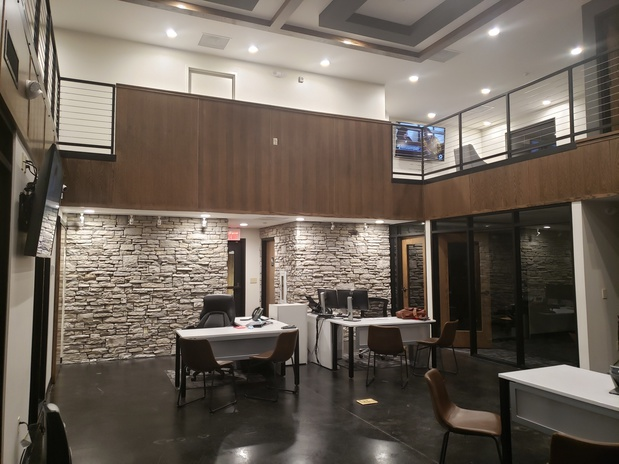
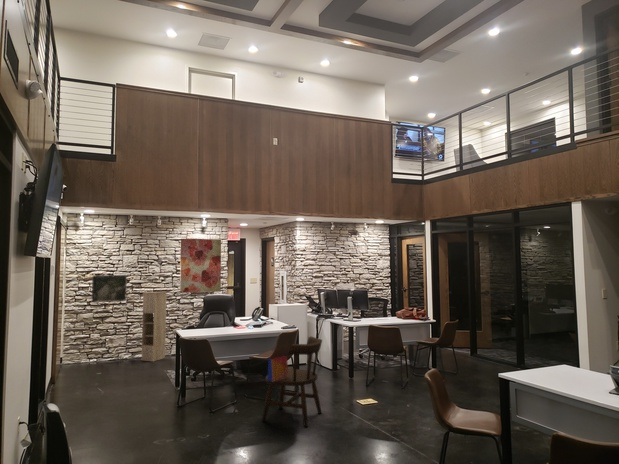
+ storage cabinet (153, 325)
+ wall art (200, 265)
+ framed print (109, 288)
+ shopping bag (277, 362)
+ dining chair (294, 378)
